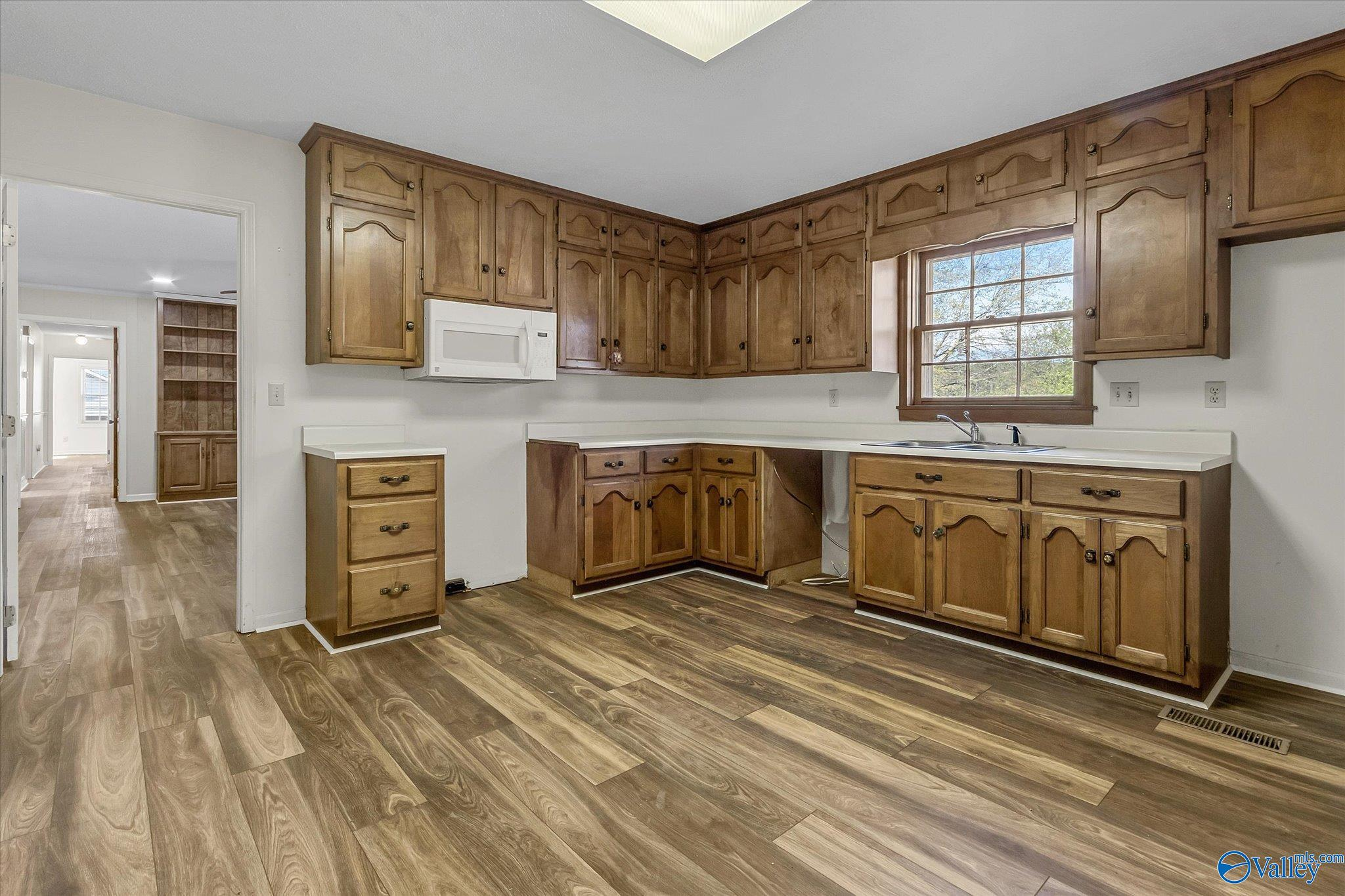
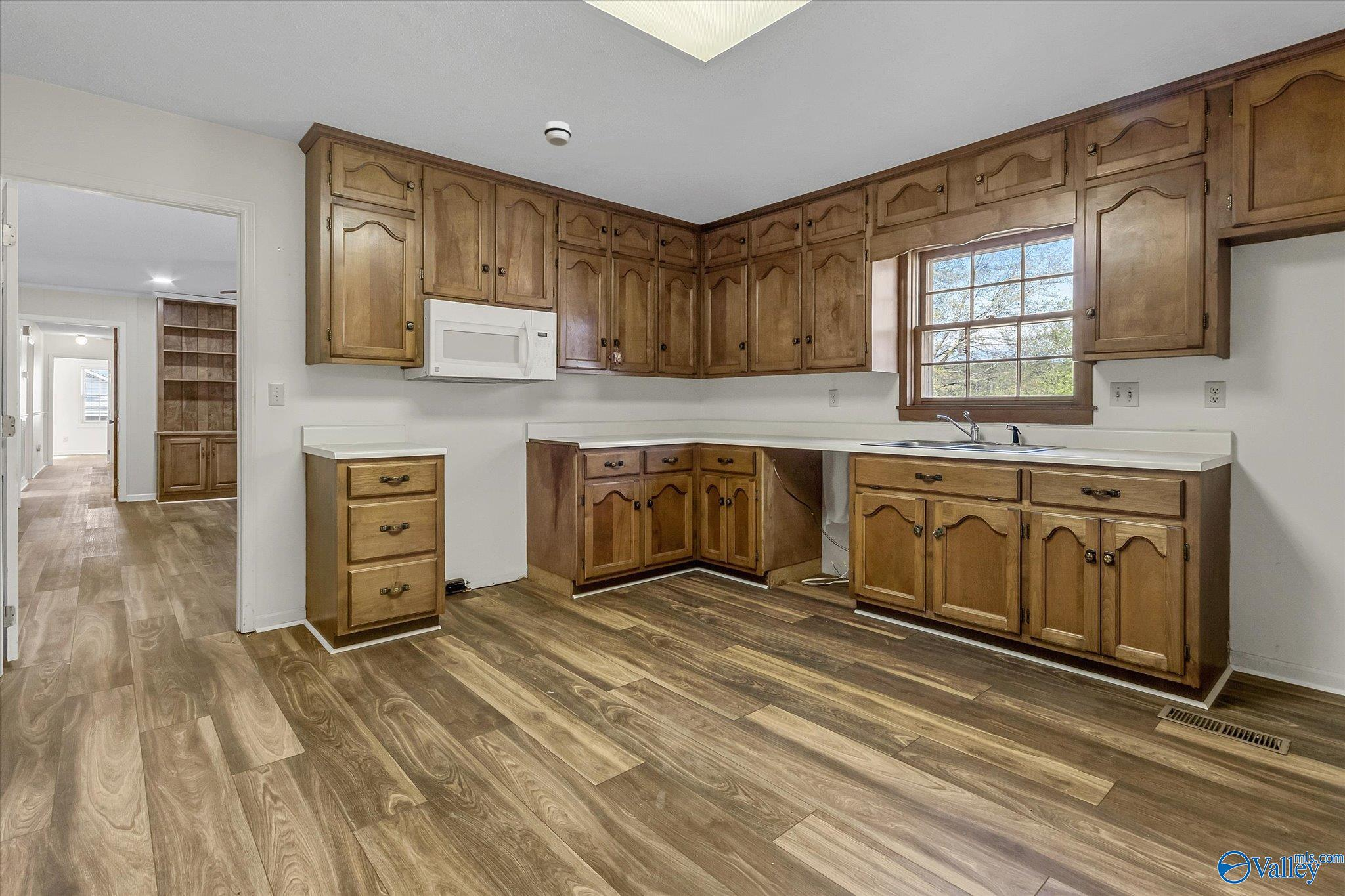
+ smoke detector (558, 134)
